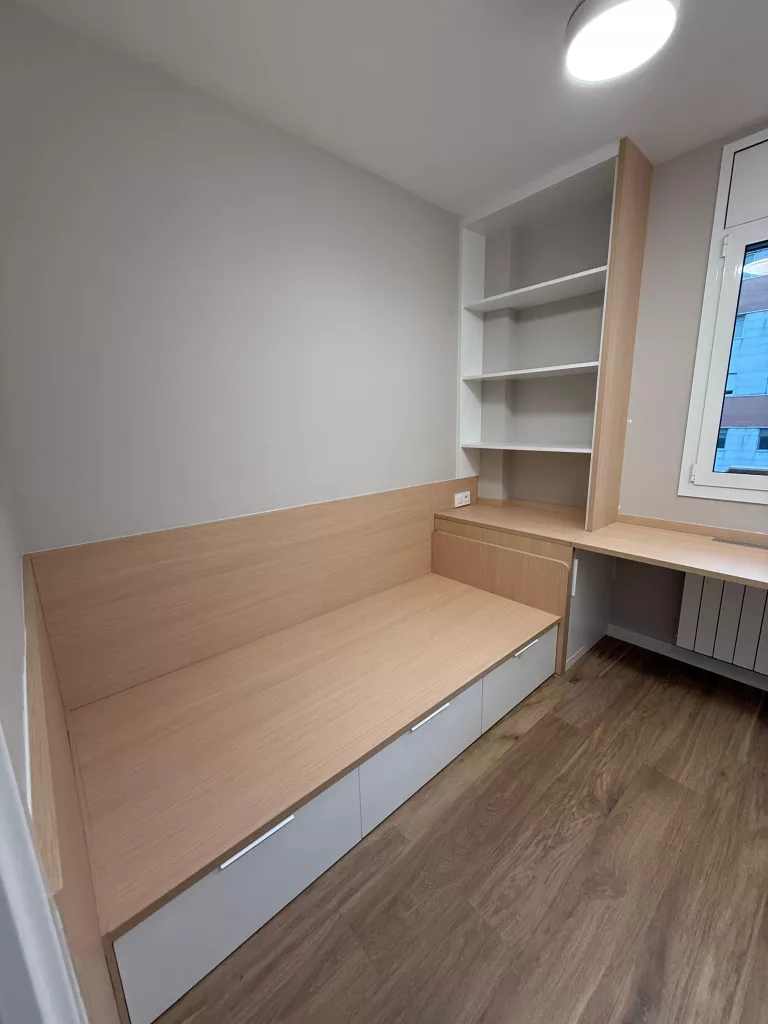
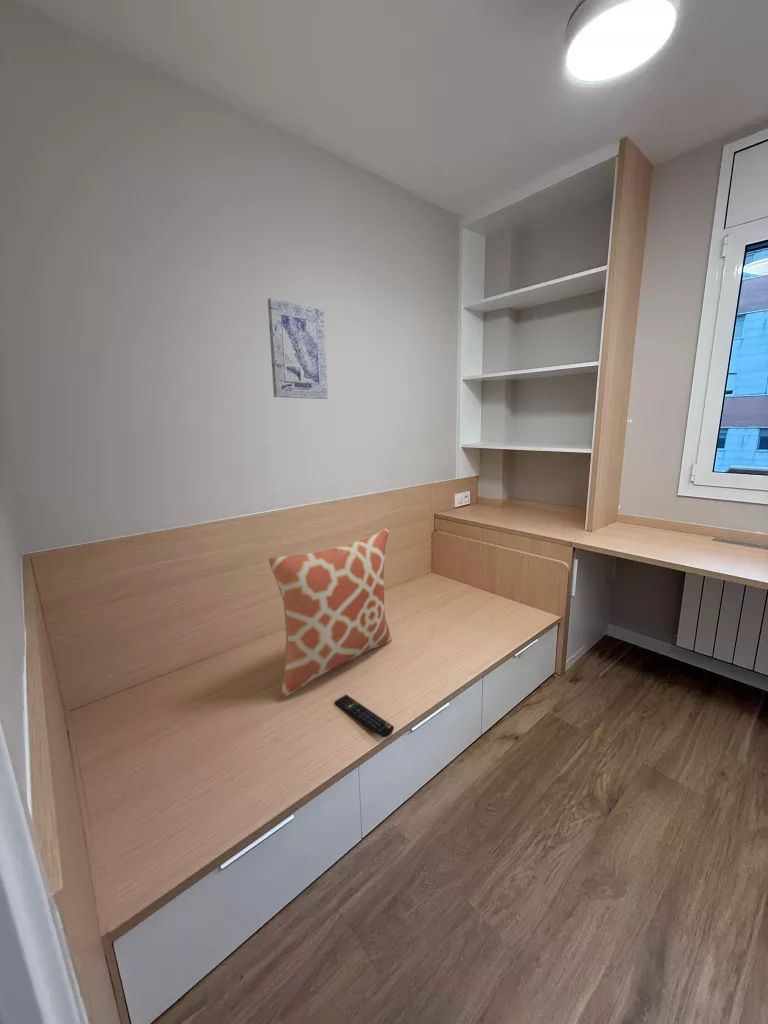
+ pillow (339, 605)
+ remote control (363, 715)
+ wall art (299, 352)
